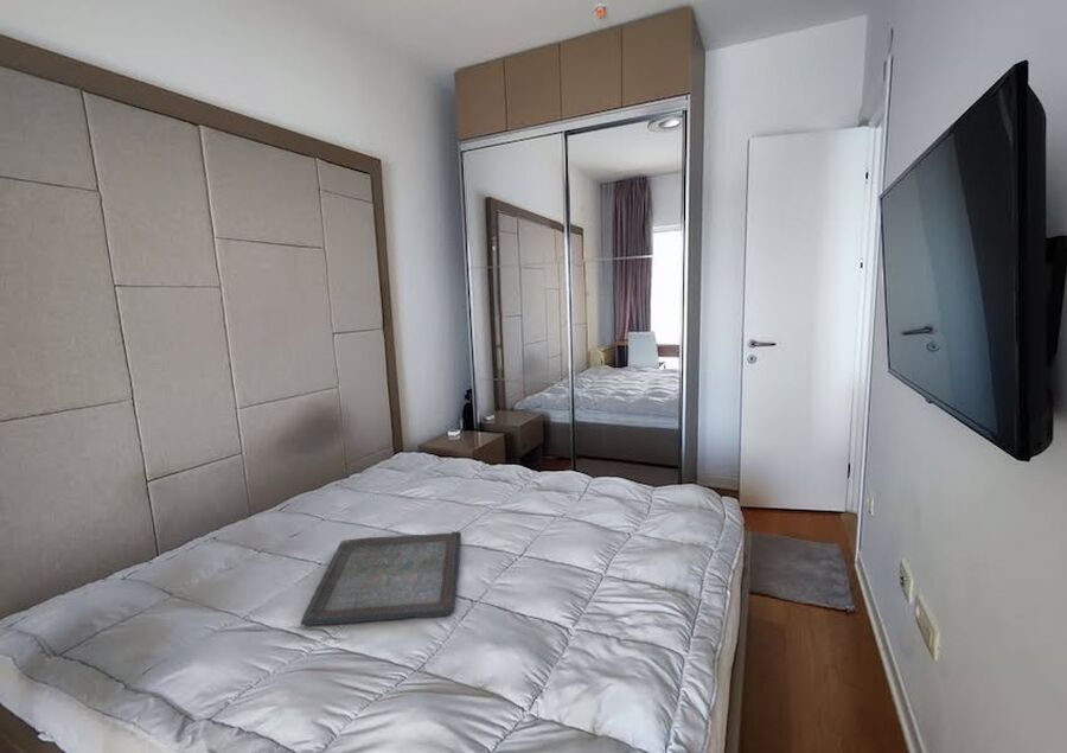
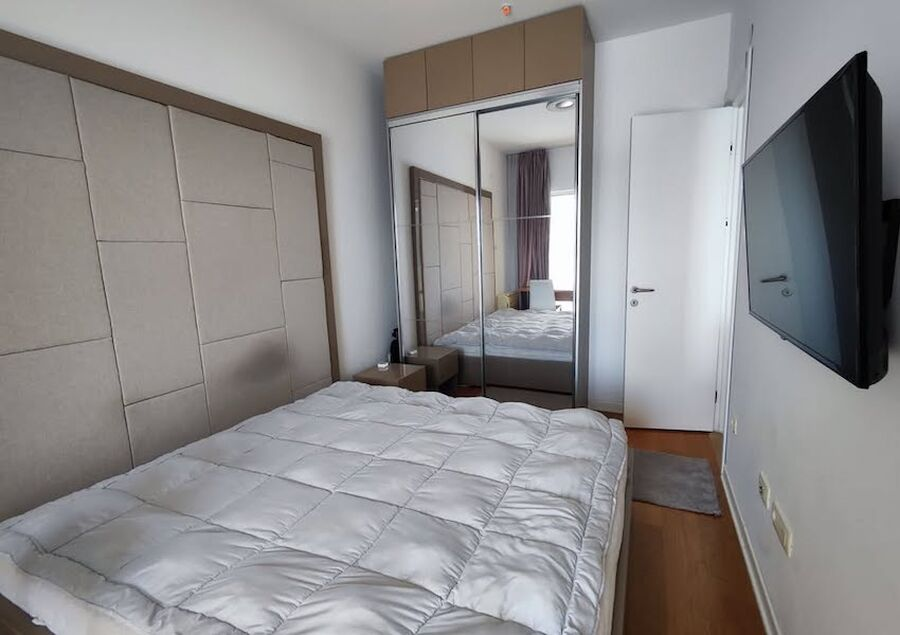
- serving tray (390, 572)
